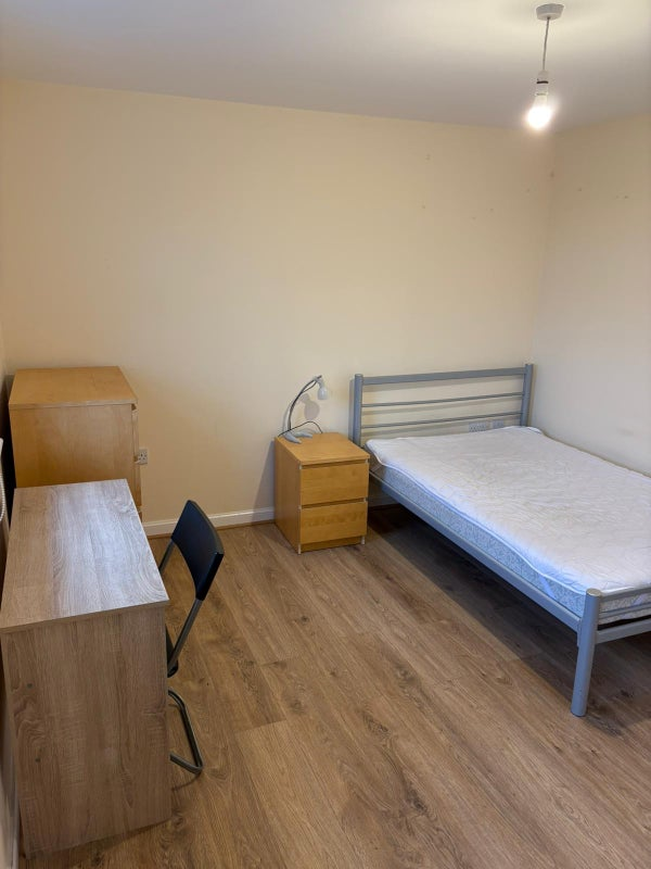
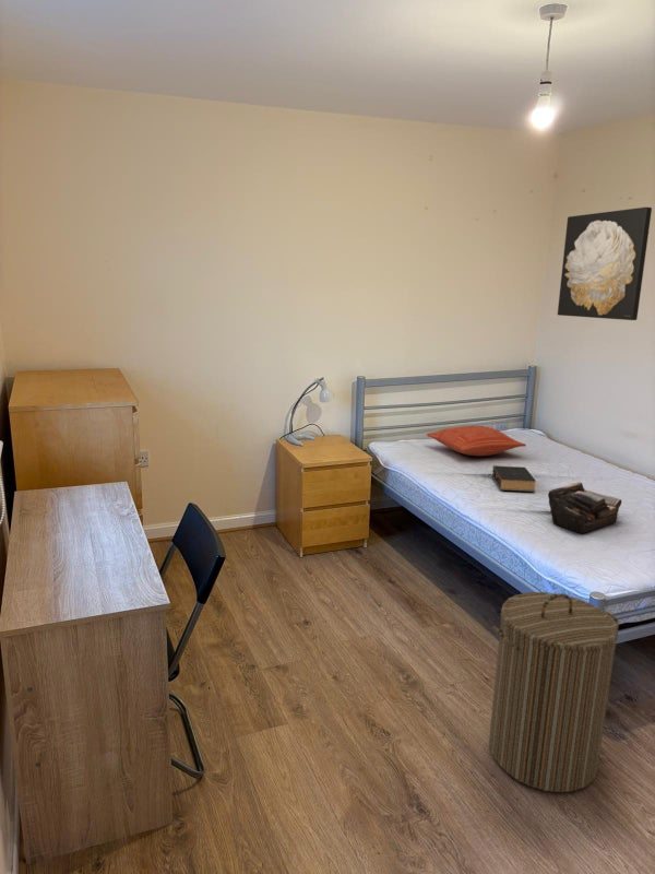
+ wall art (600, 265)
+ laundry hamper (551, 676)
+ tote bag (585, 507)
+ book (512, 479)
+ pillow (474, 439)
